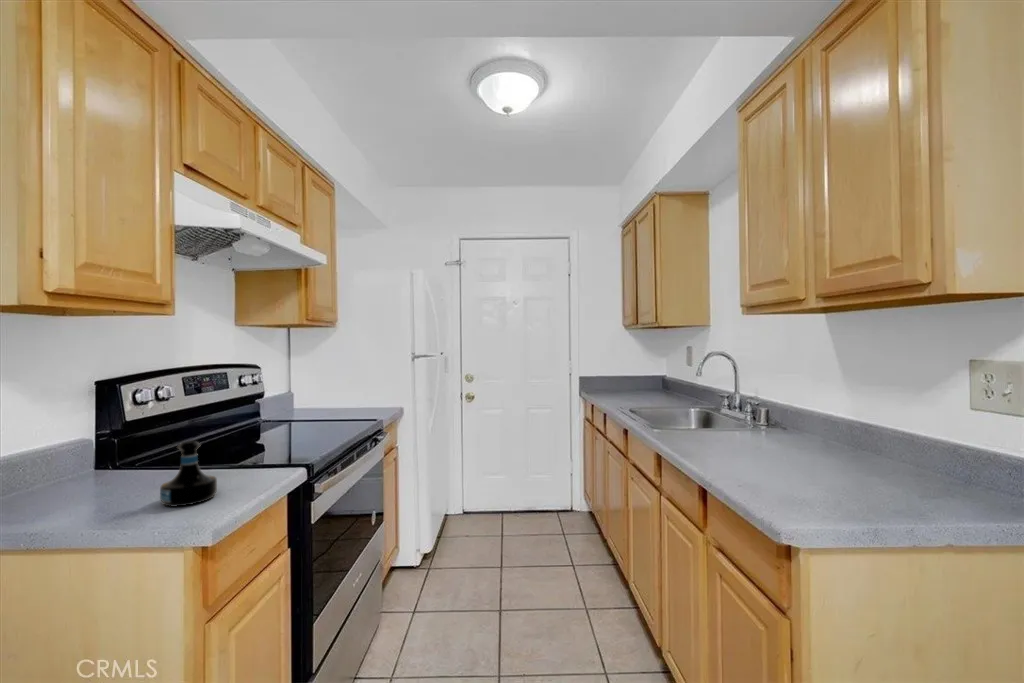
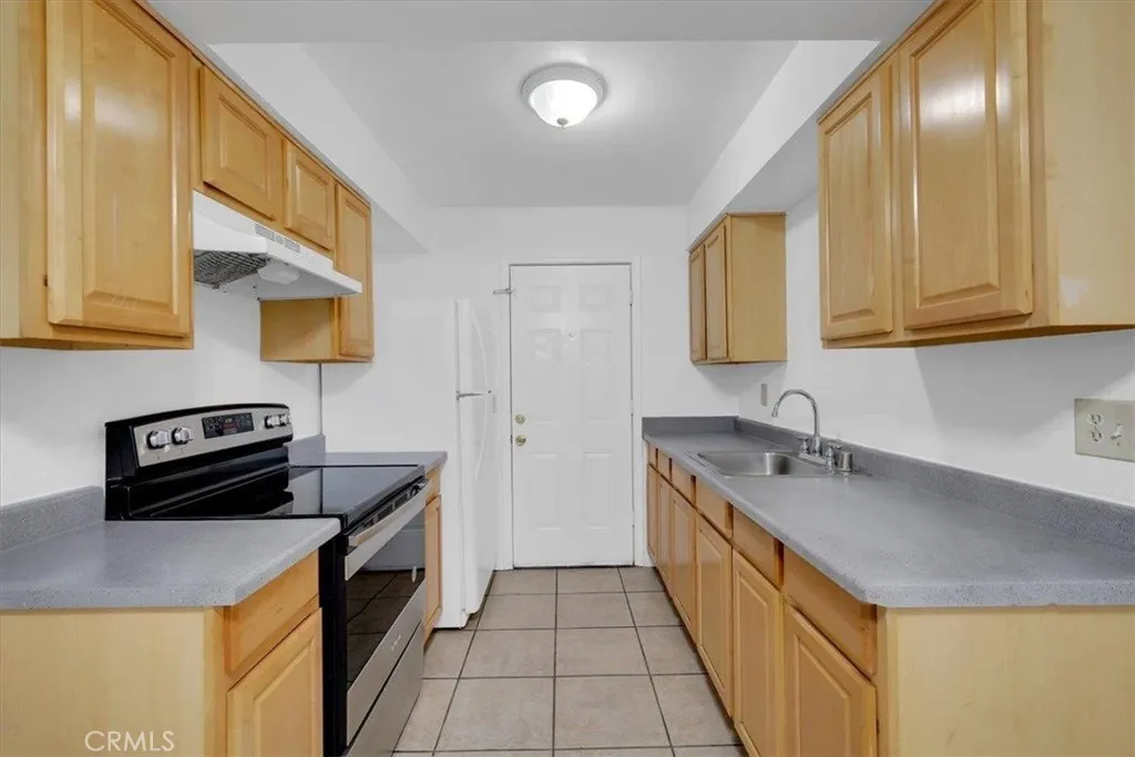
- tequila bottle (189, 470)
